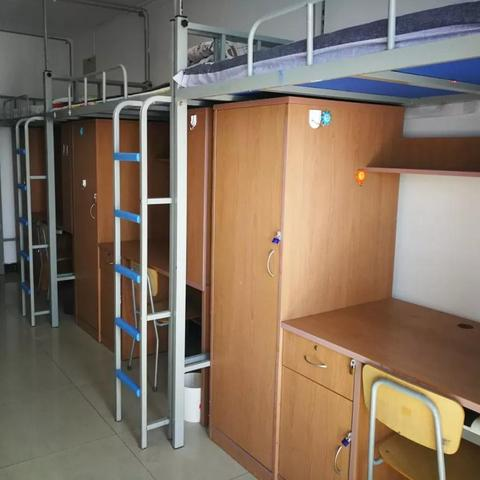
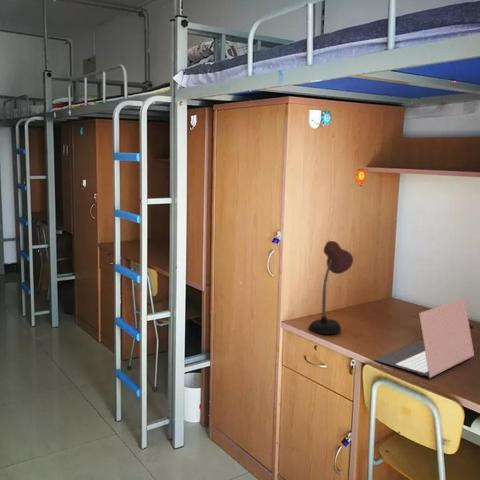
+ desk lamp (325, 285)
+ laptop (426, 330)
